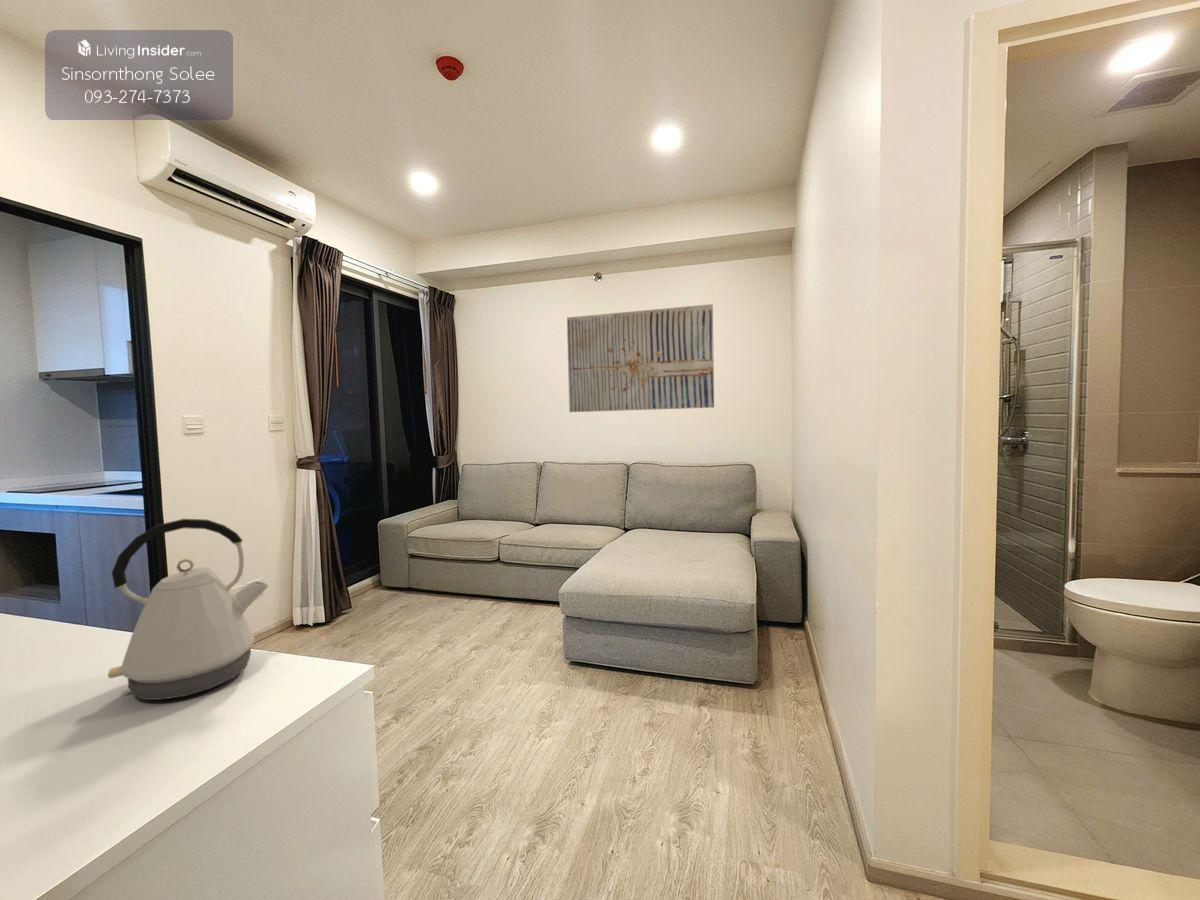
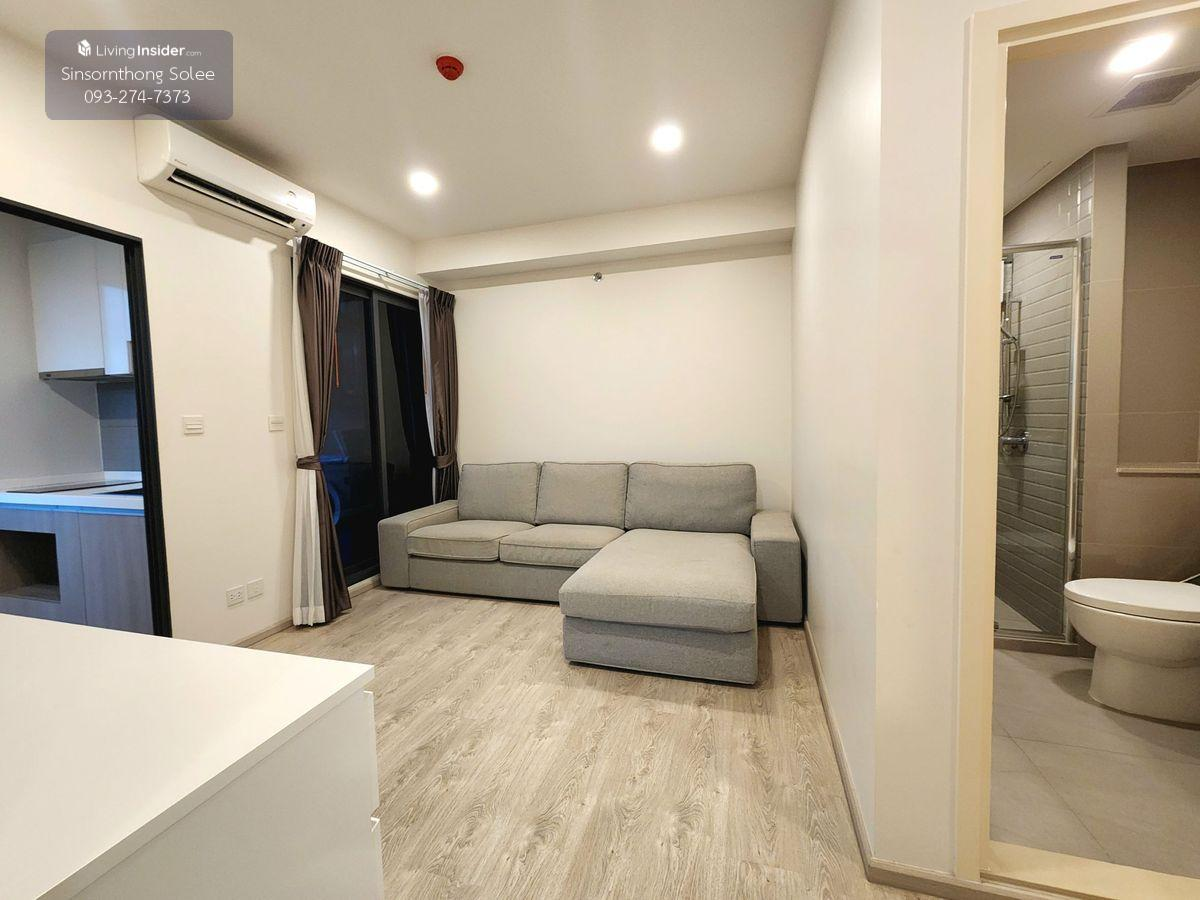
- wall art (638, 360)
- kettle (193, 599)
